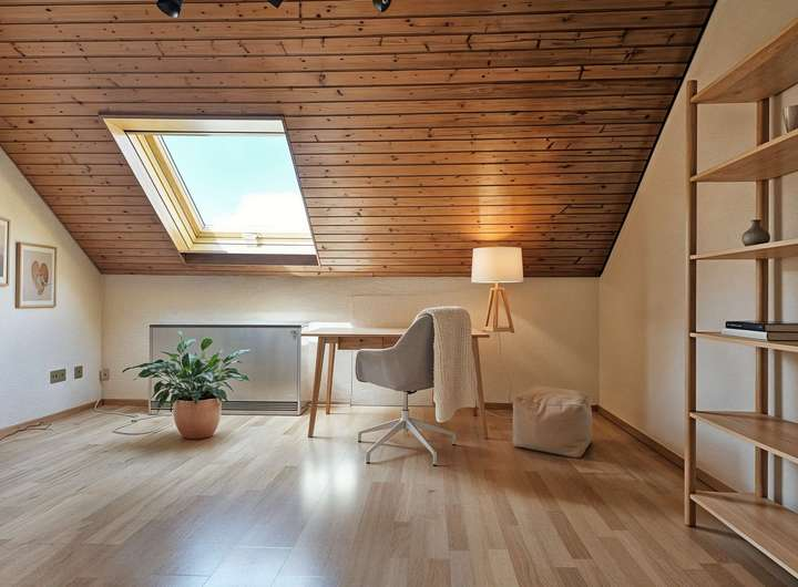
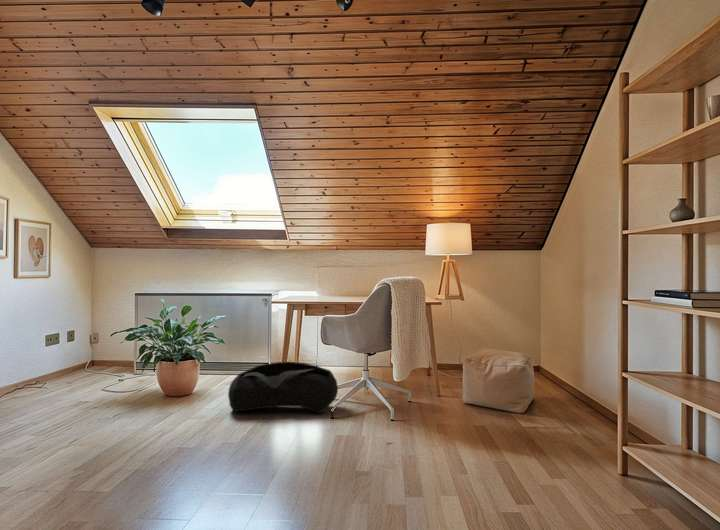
+ bag (283, 387)
